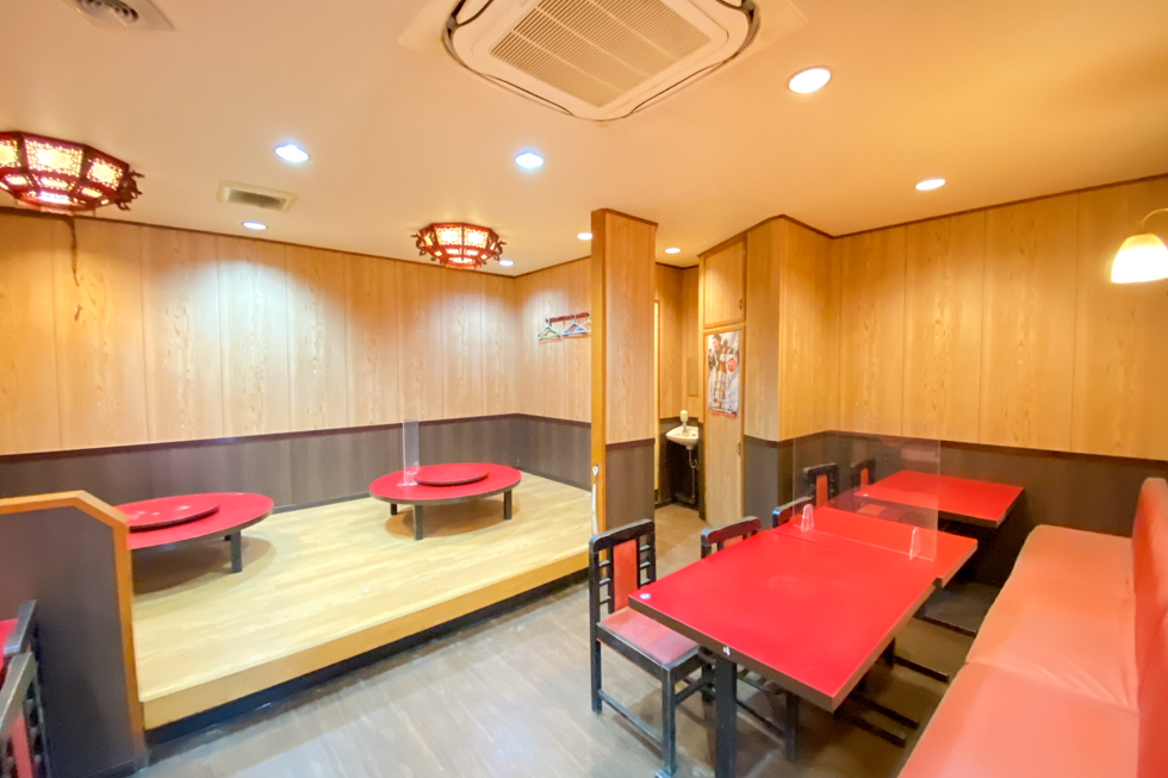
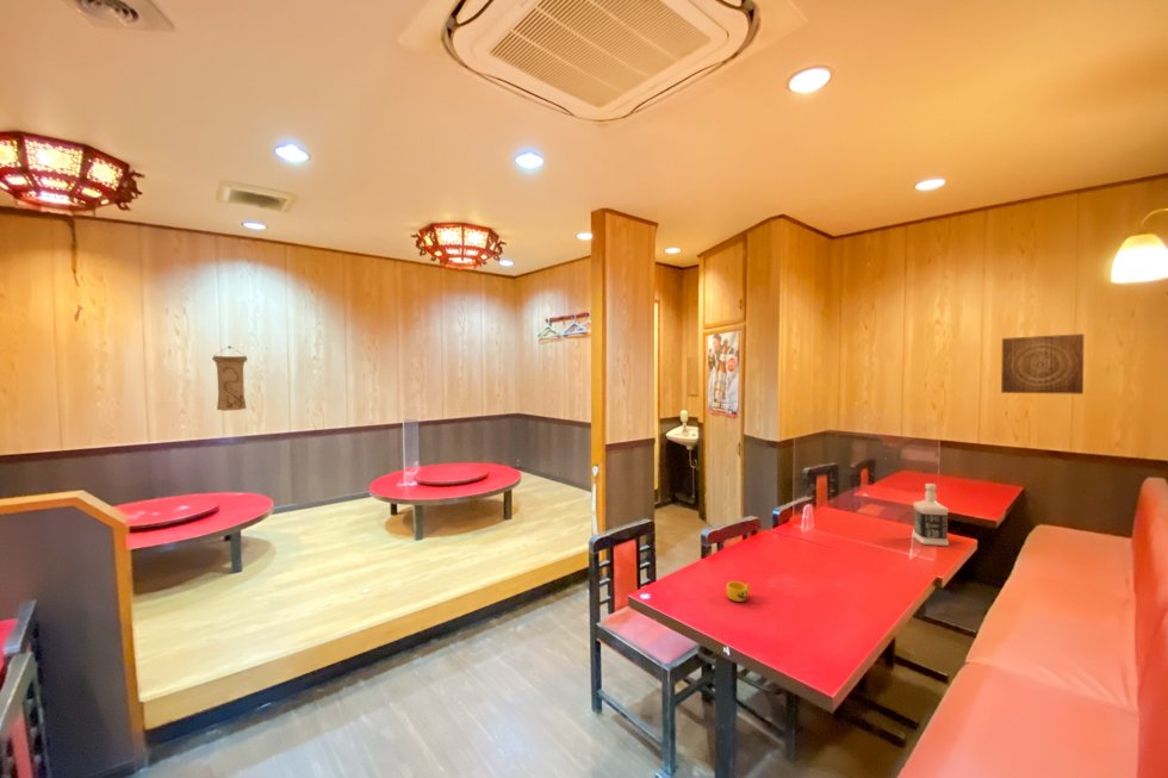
+ bottle (930, 512)
+ cup (739, 591)
+ wall scroll (230, 378)
+ wall art (1040, 365)
